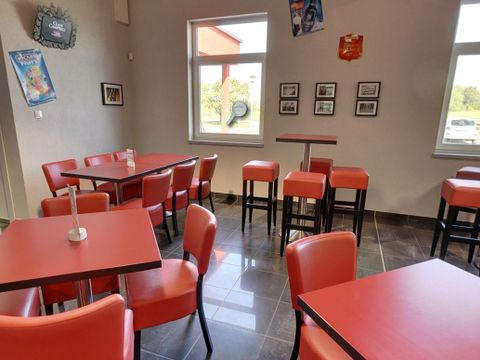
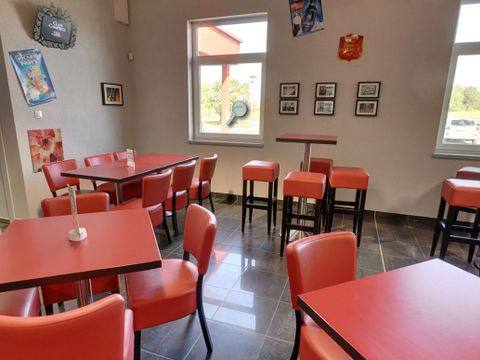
+ wall art (47, 150)
